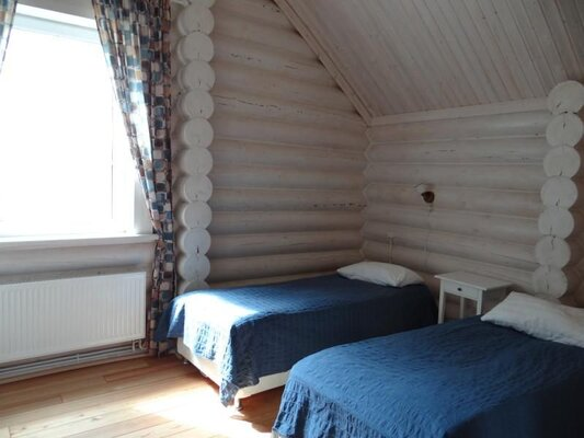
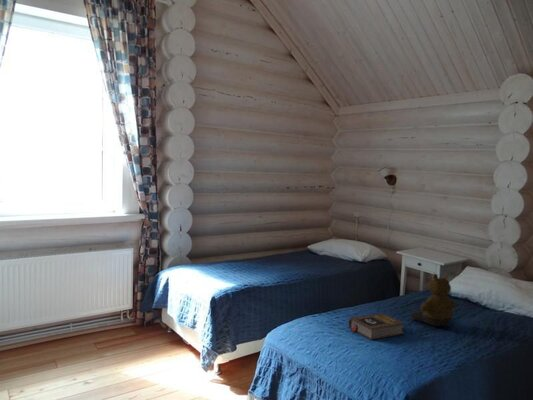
+ book (374, 325)
+ bear (433, 297)
